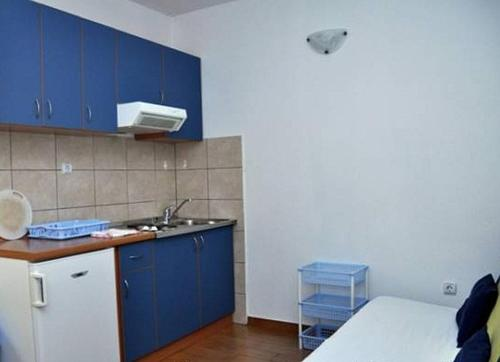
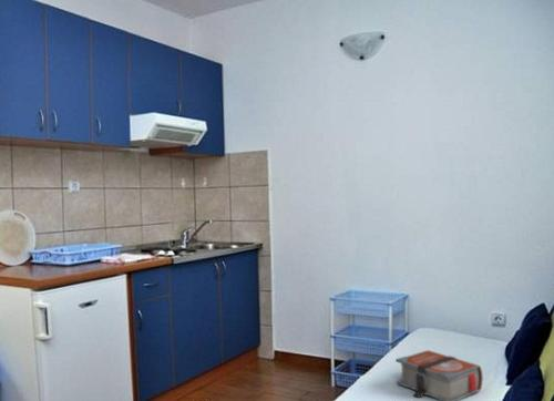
+ bible (434, 374)
